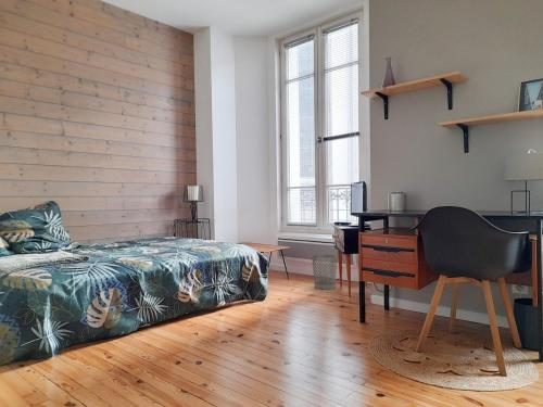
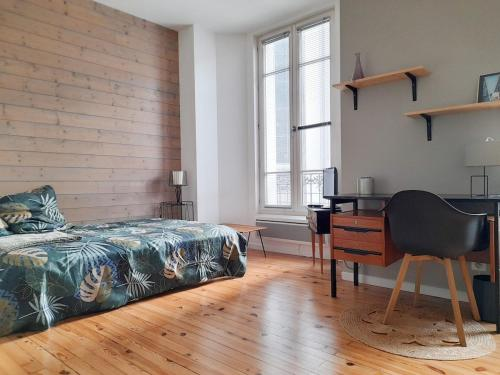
- wastebasket (325, 271)
